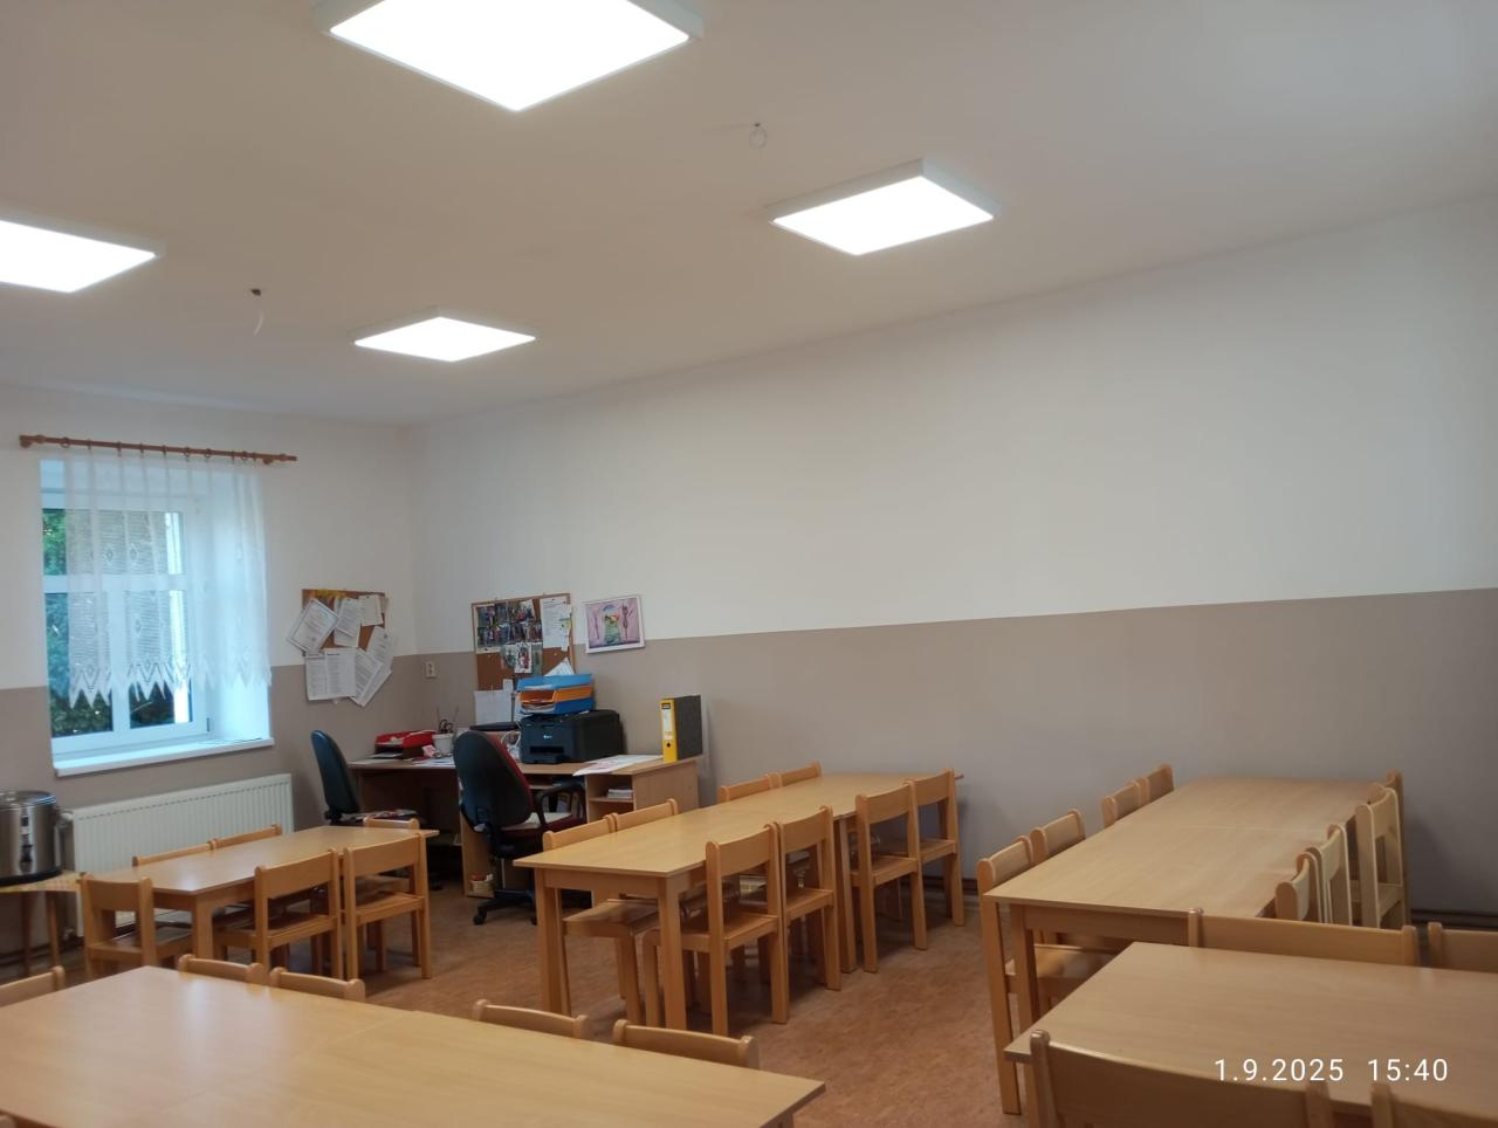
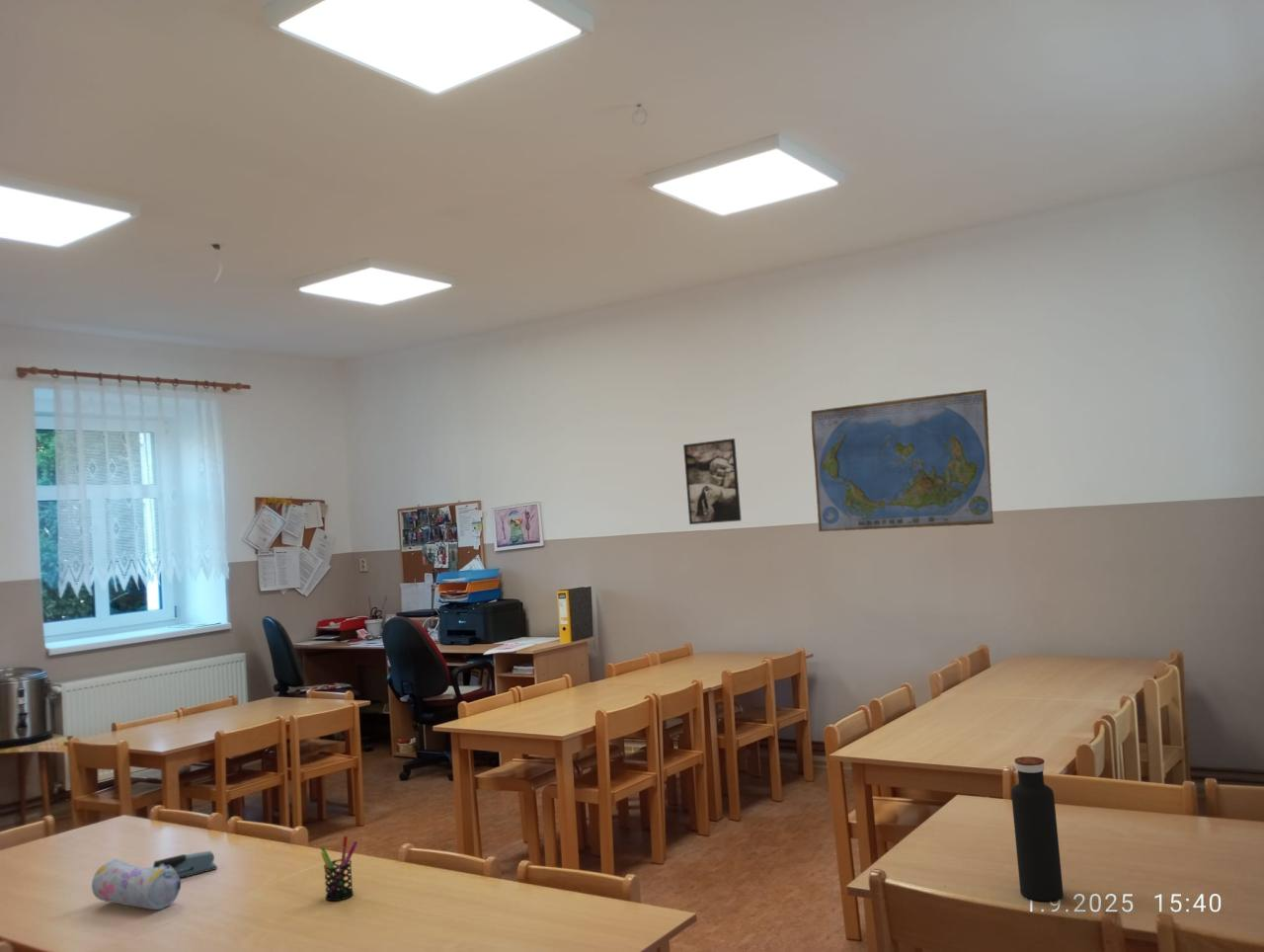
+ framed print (711, 482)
+ world map (898, 464)
+ stapler (183, 864)
+ water bottle (1035, 827)
+ pen holder (336, 867)
+ pencil case (135, 884)
